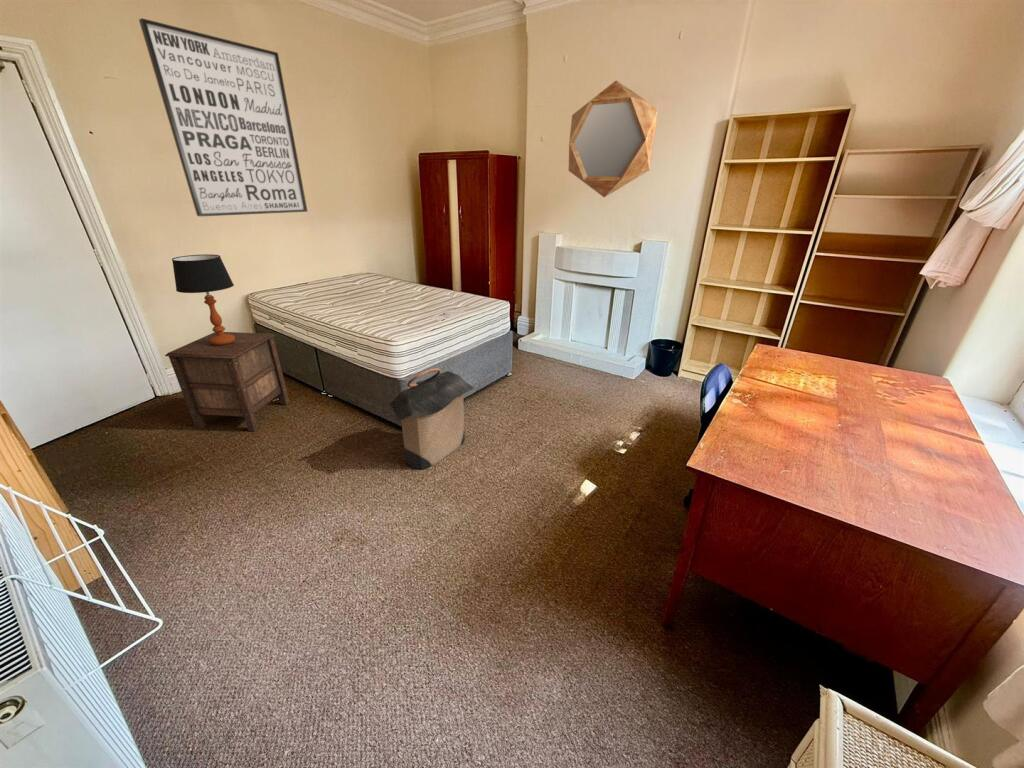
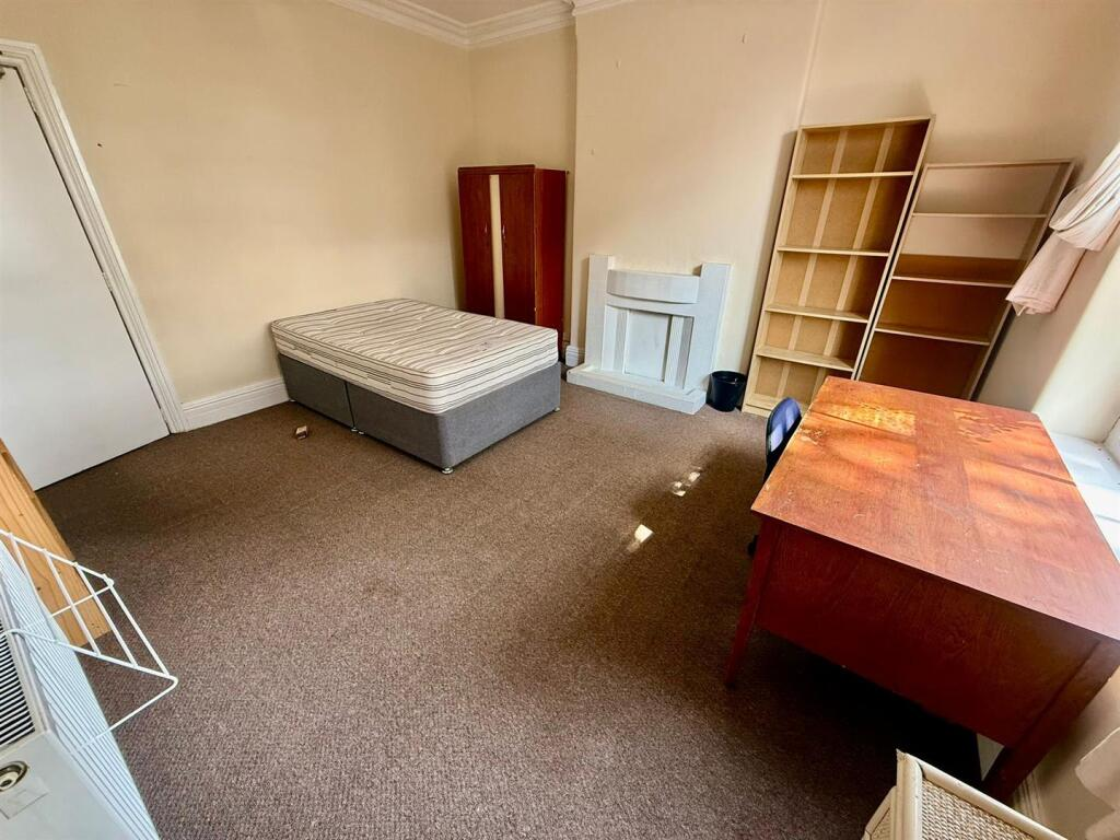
- wall art (238, 132)
- laundry hamper (433, 407)
- nightstand (234, 380)
- table lamp (210, 301)
- home mirror (607, 141)
